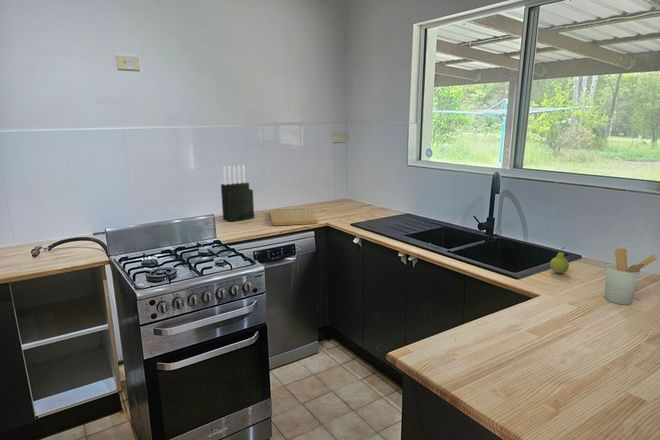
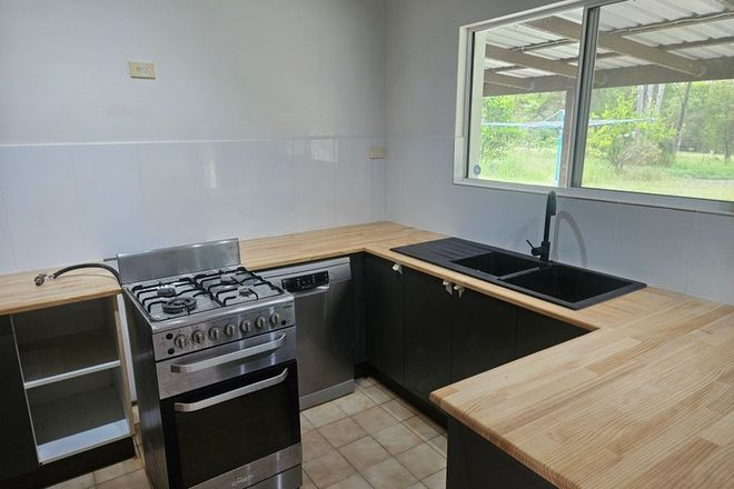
- cutting board (292, 216)
- knife block (238, 193)
- utensil holder (630, 276)
- fruit (560, 259)
